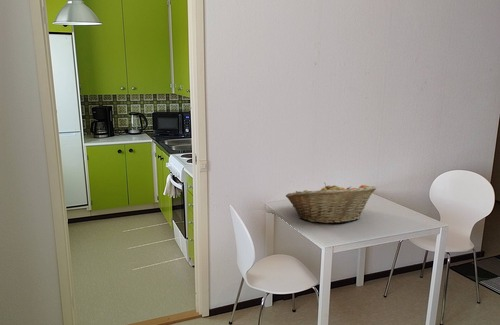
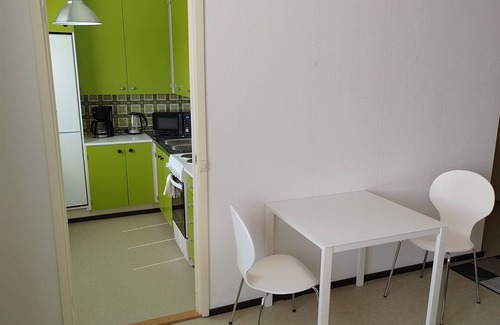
- fruit basket (330, 198)
